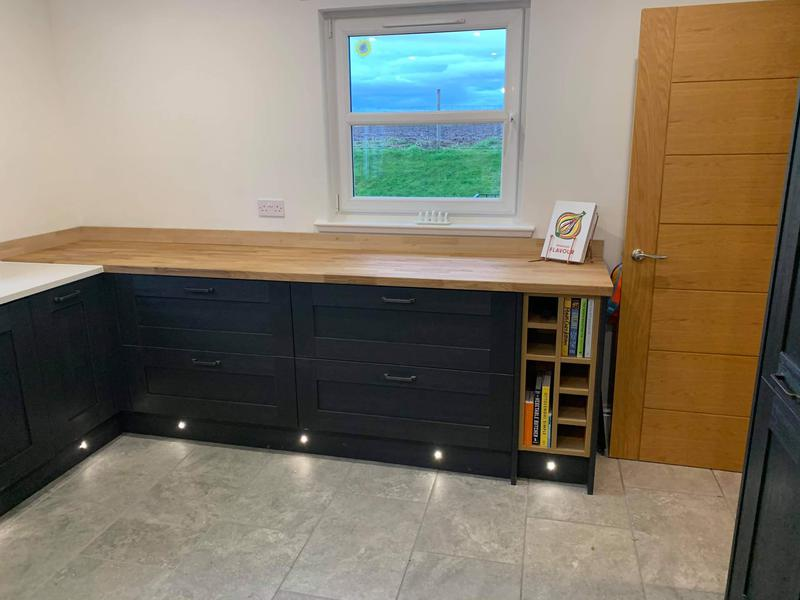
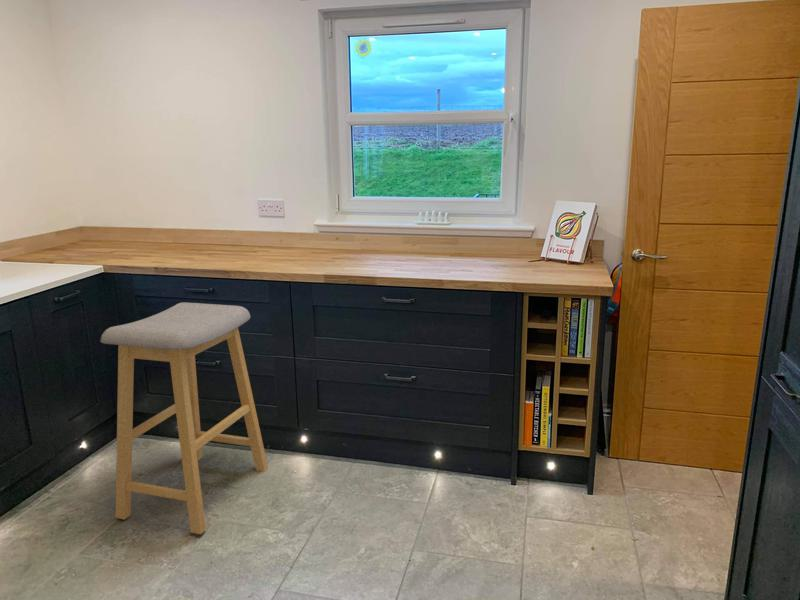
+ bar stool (188, 406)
